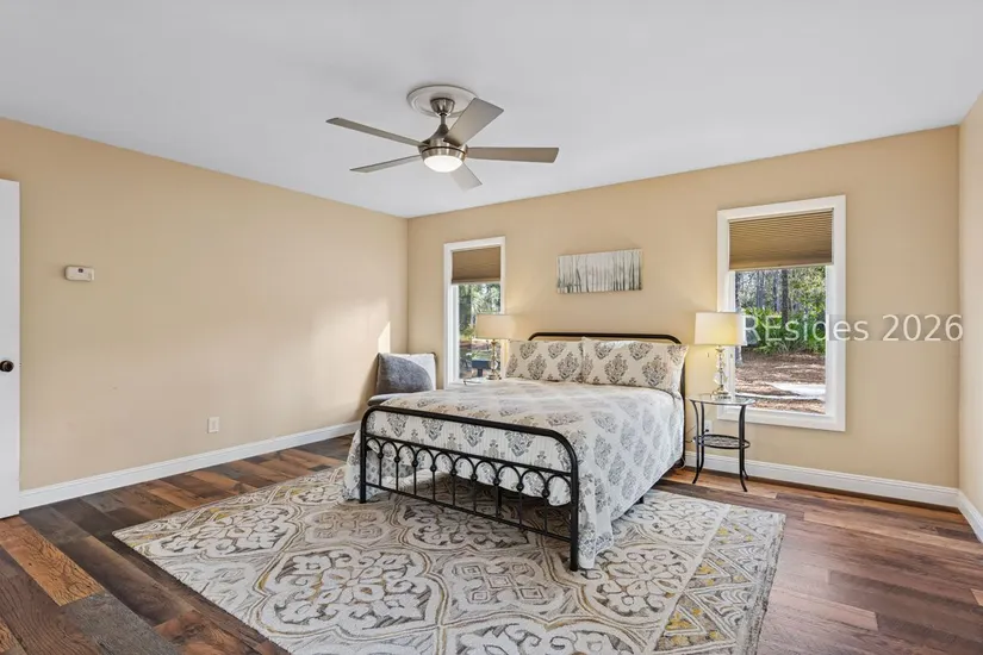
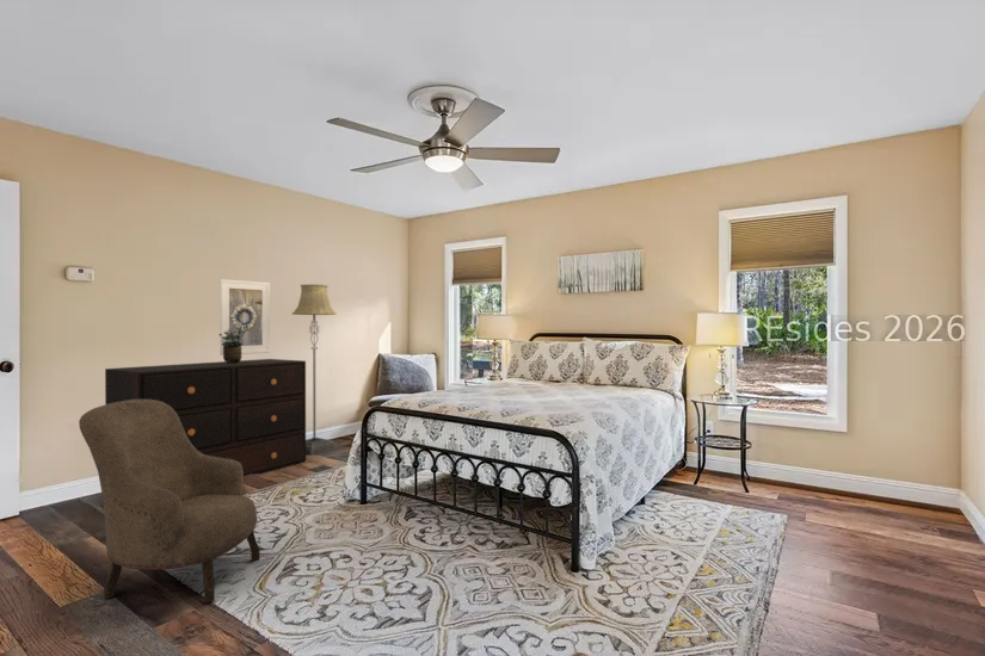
+ potted plant (233, 341)
+ armchair (173, 489)
+ floor lamp (314, 367)
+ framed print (245, 317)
+ dresser (216, 420)
